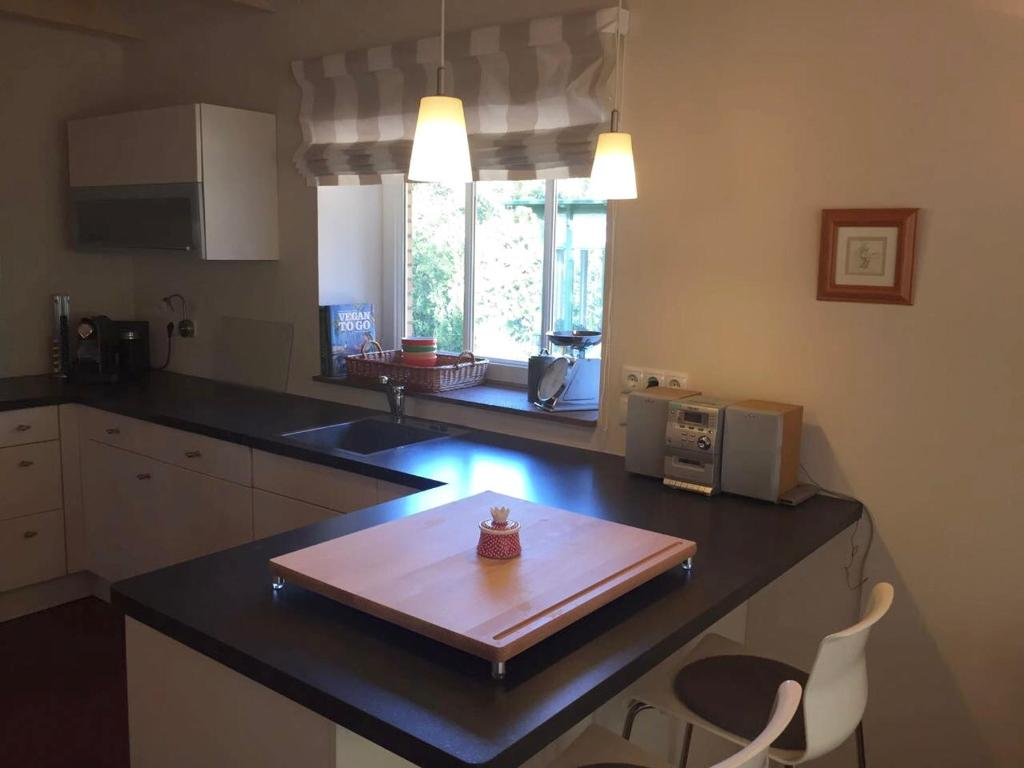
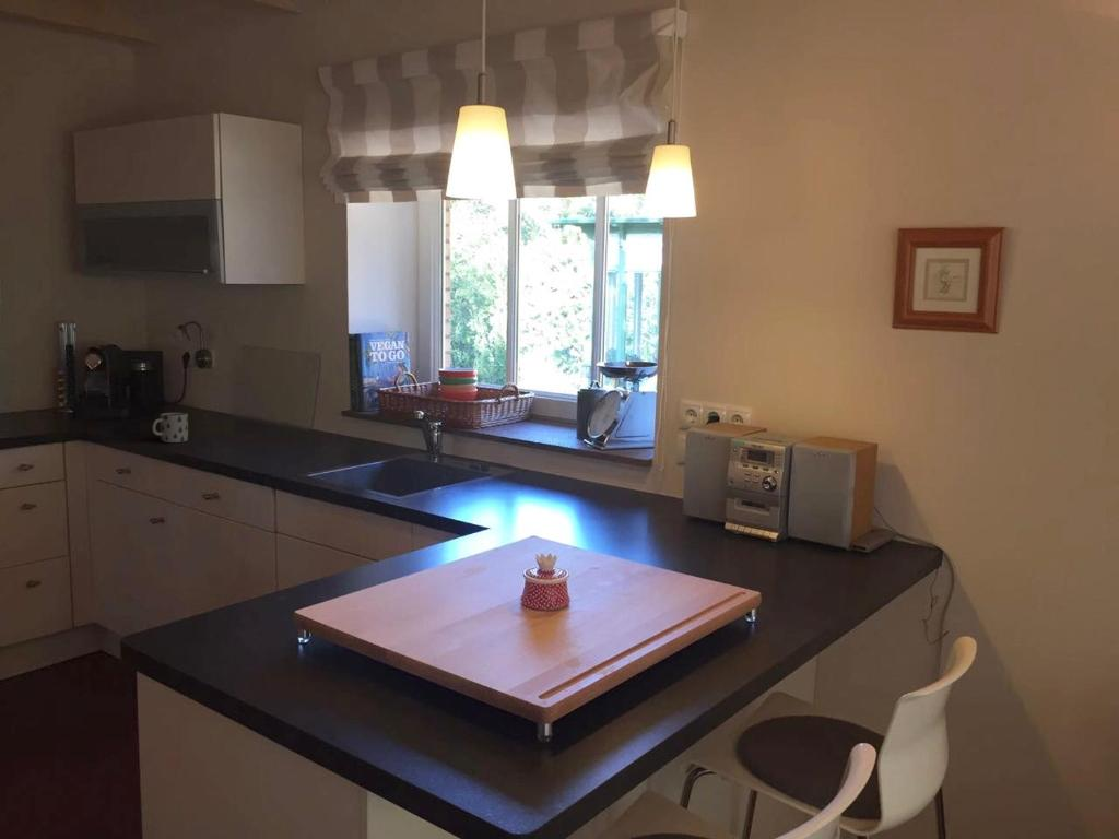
+ mug (169, 427)
